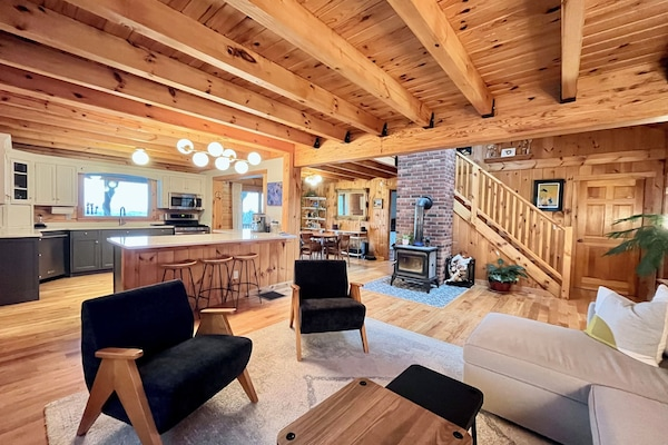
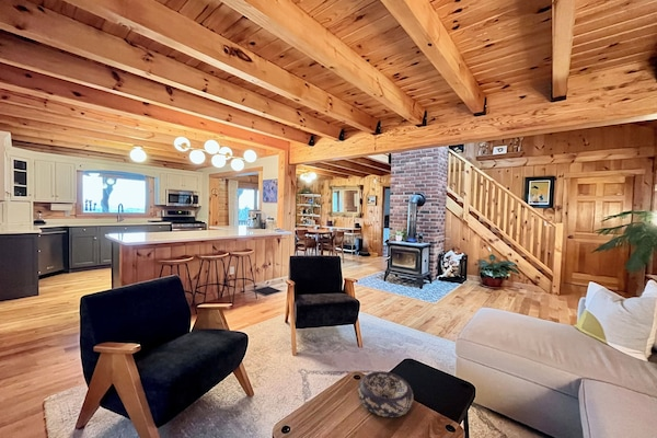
+ decorative bowl (384, 392)
